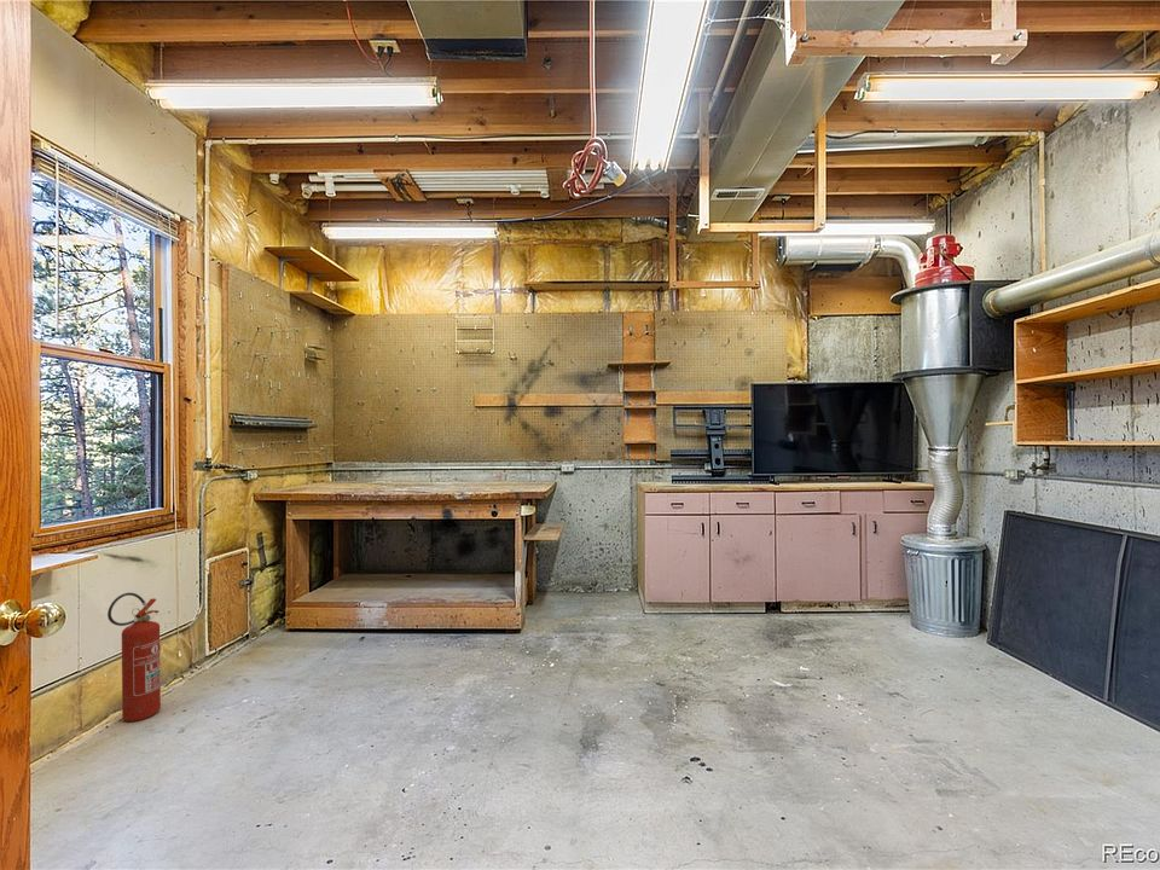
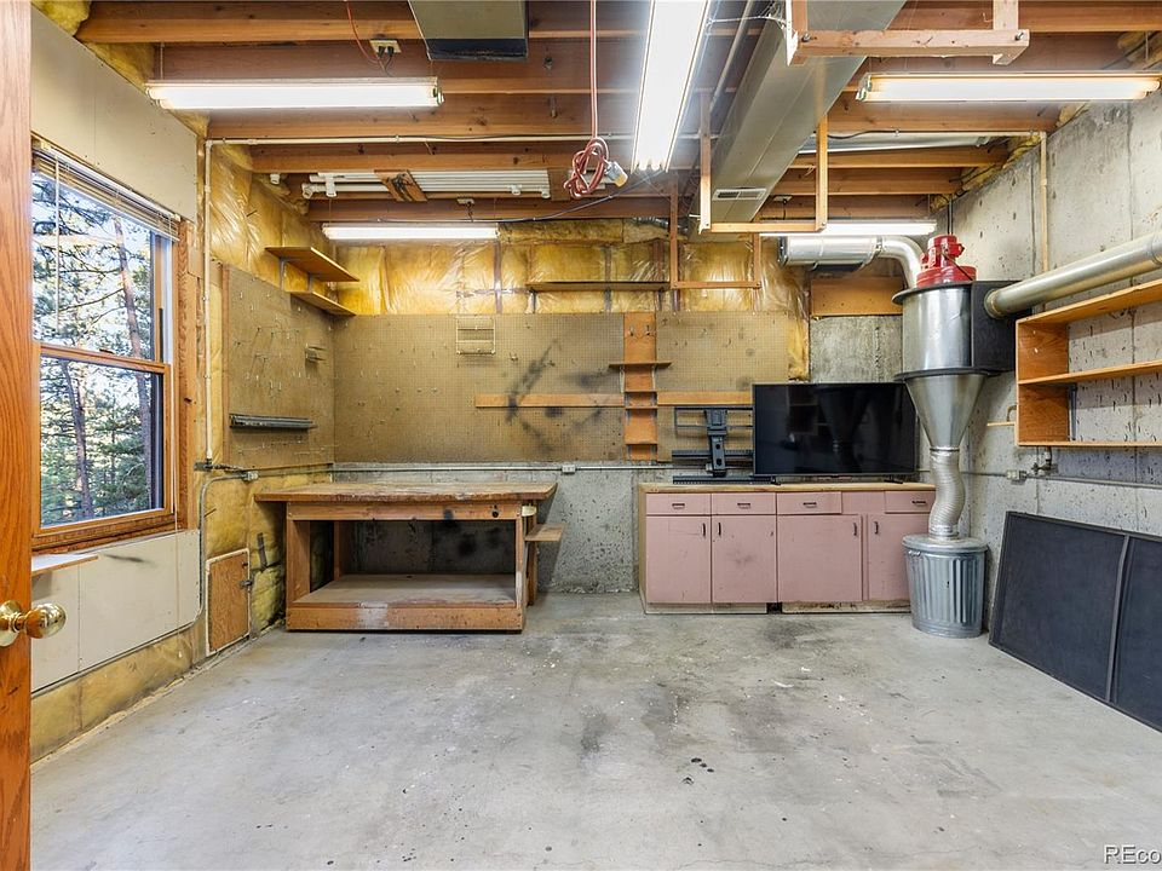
- fire extinguisher (134, 654)
